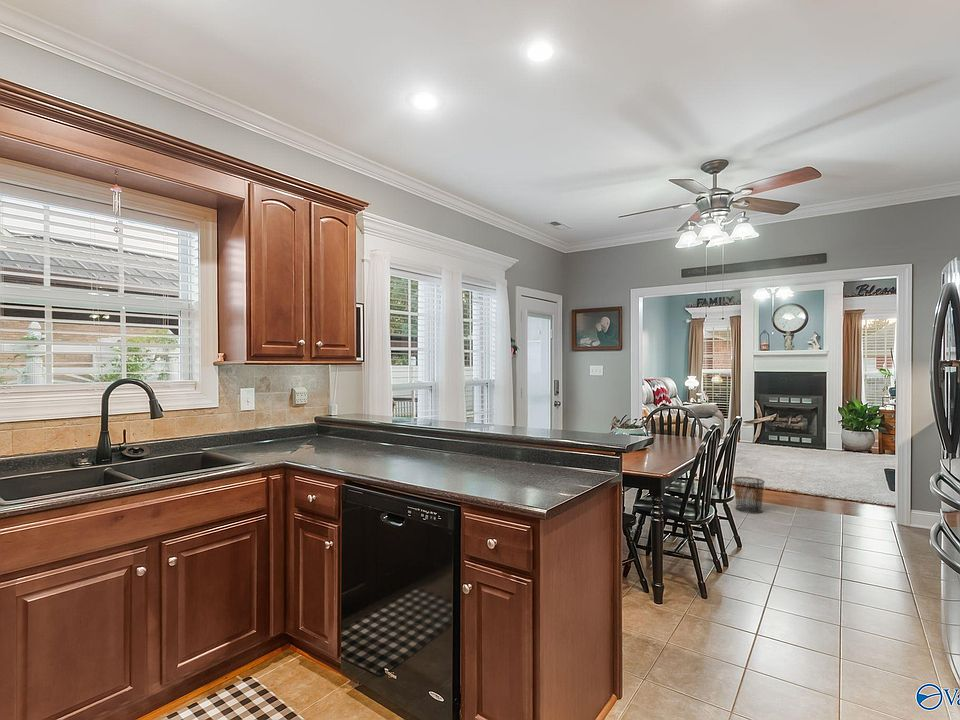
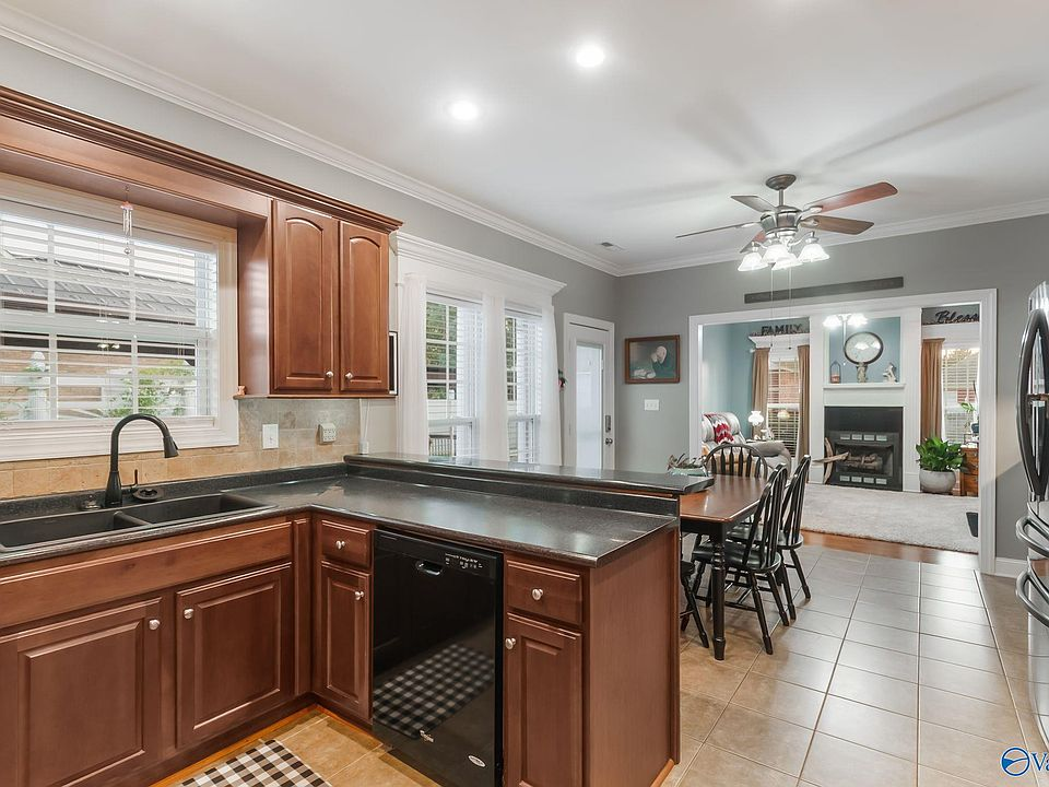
- waste bin (748, 494)
